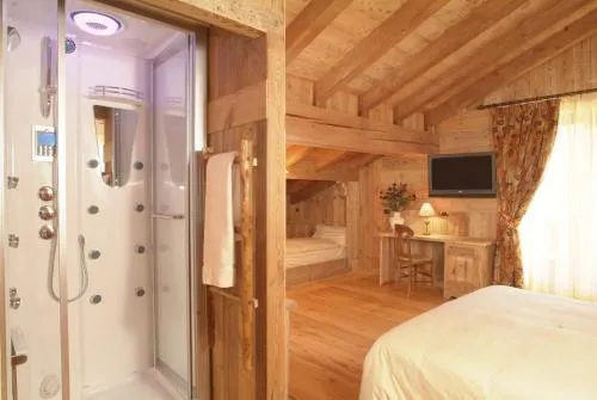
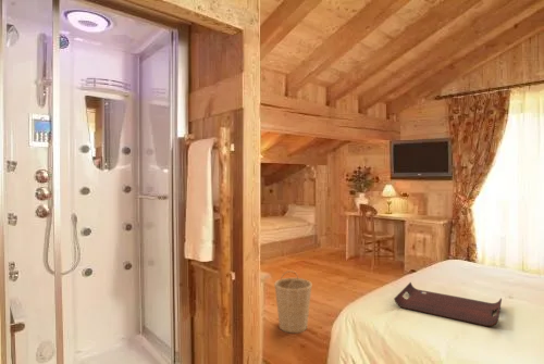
+ basket (293, 300)
+ serving tray (447, 301)
